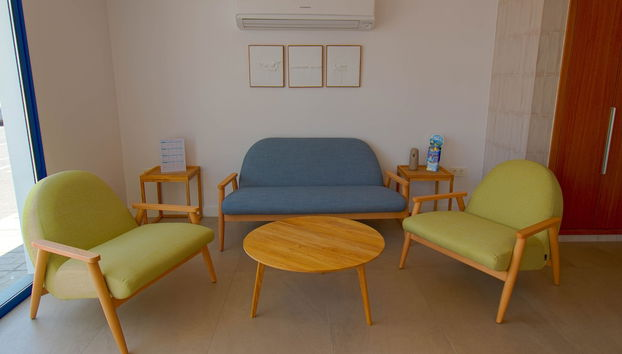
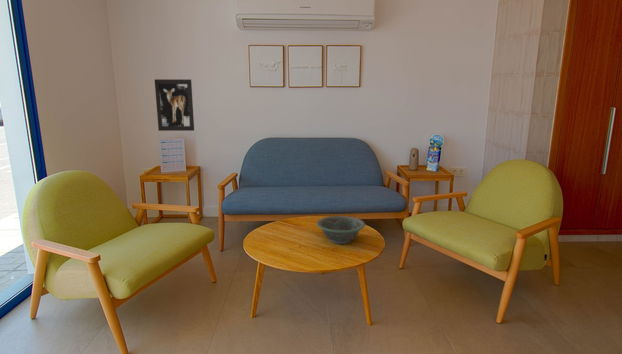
+ decorative bowl (340, 231)
+ wall art (174, 105)
